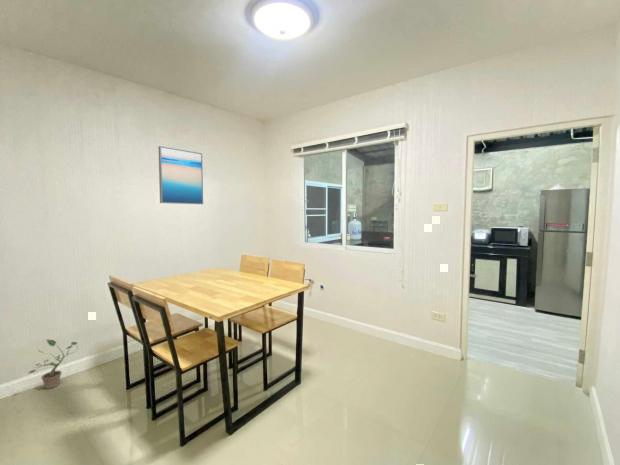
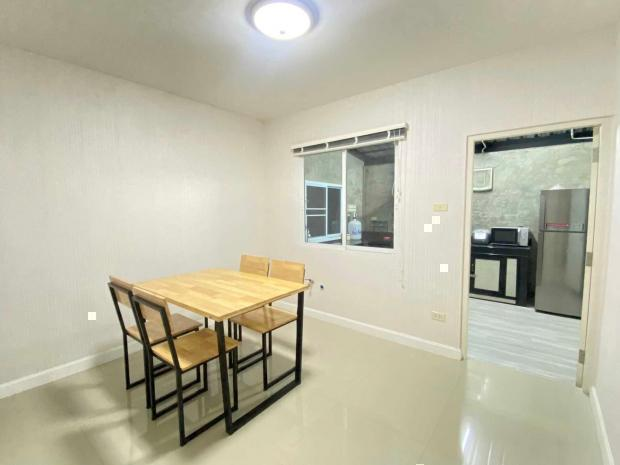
- wall art (182, 177)
- potted plant (54, 363)
